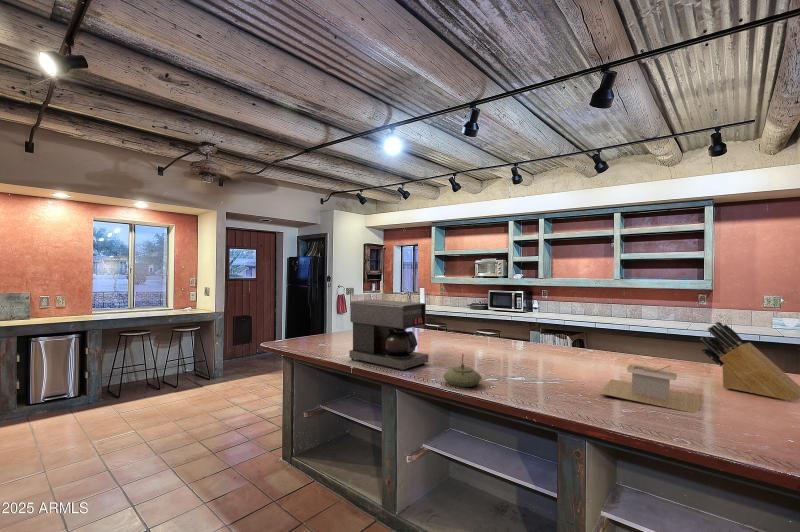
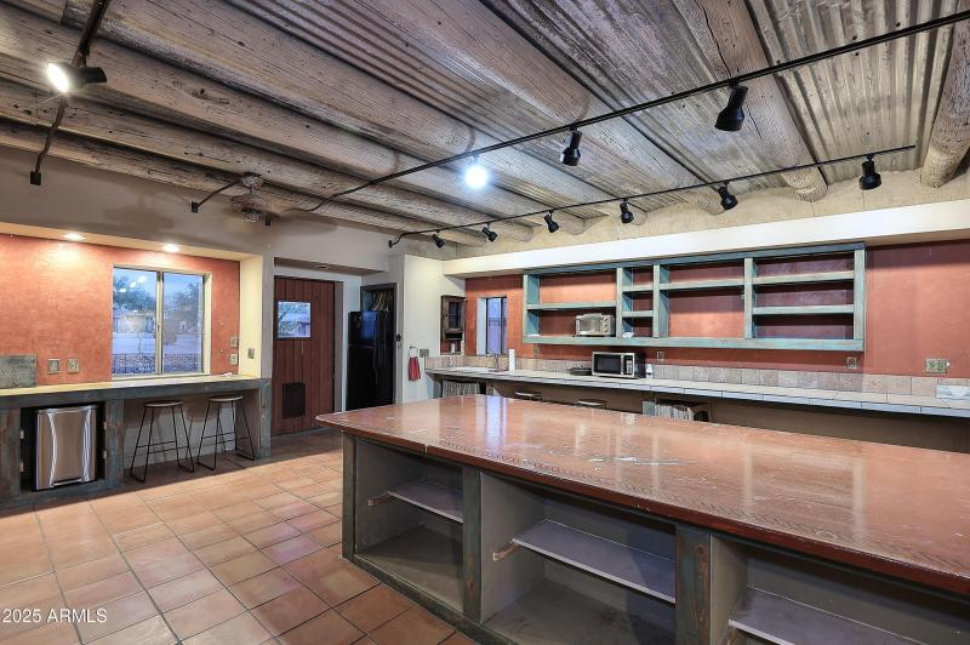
- teapot (462, 368)
- knife block (749, 357)
- coffee maker (387, 332)
- architectural model (650, 379)
